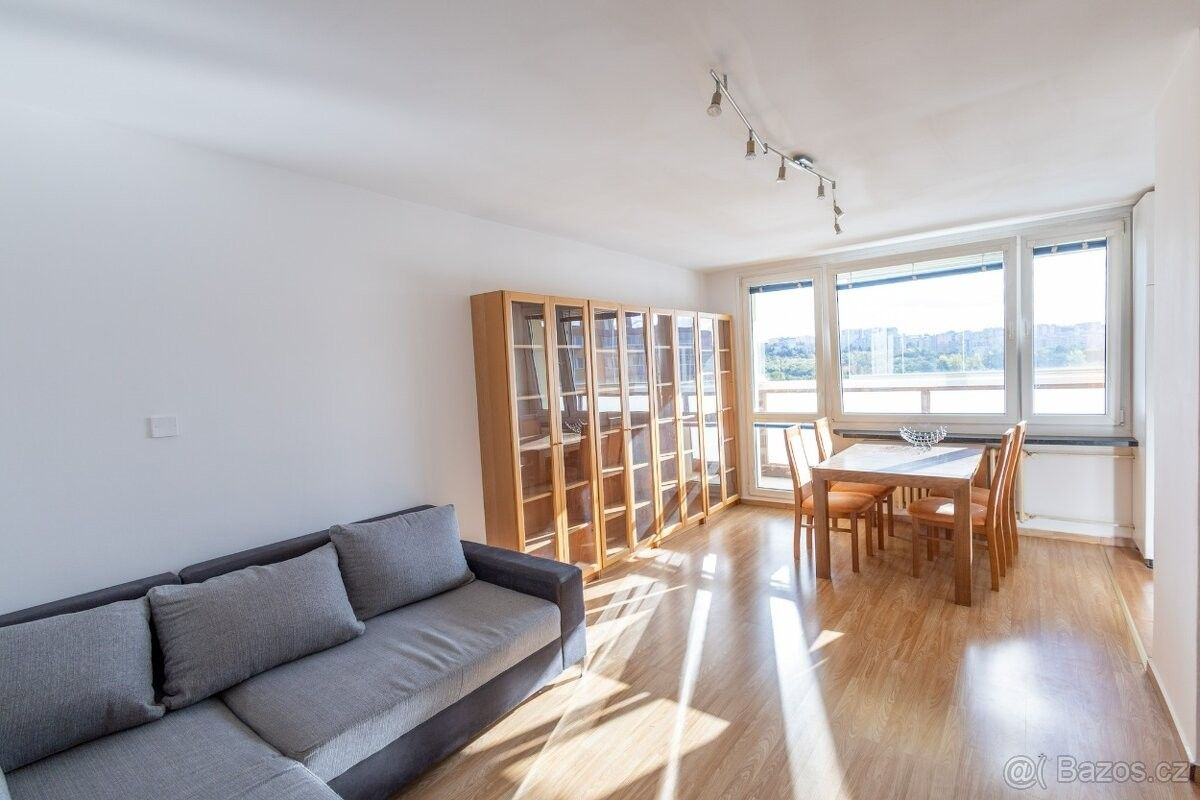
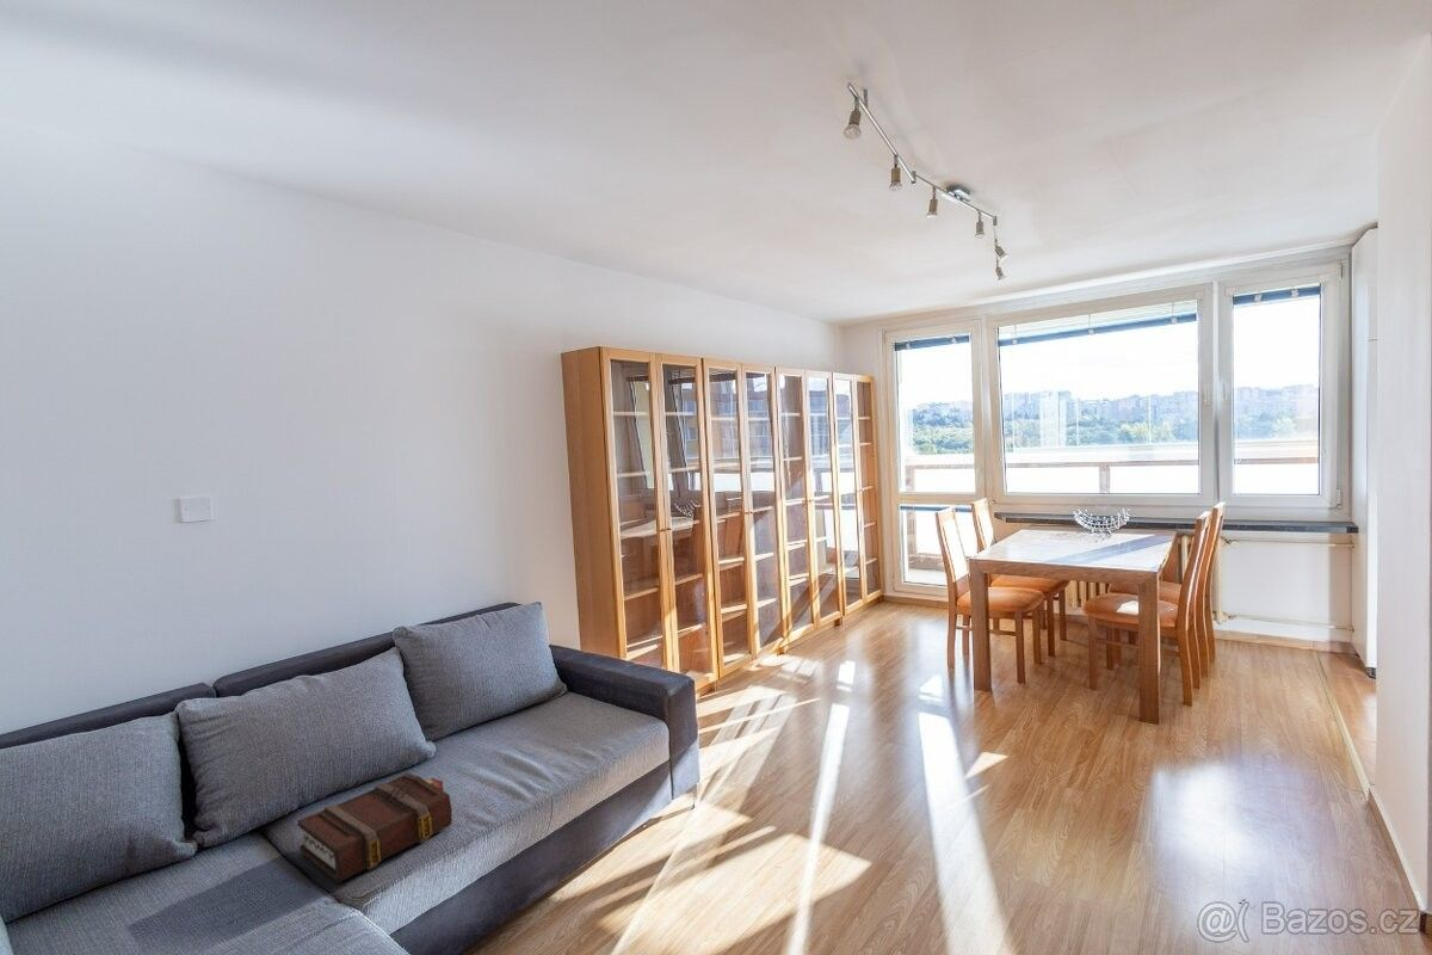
+ book (391, 815)
